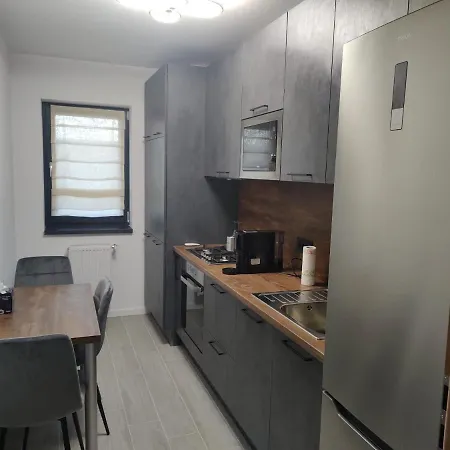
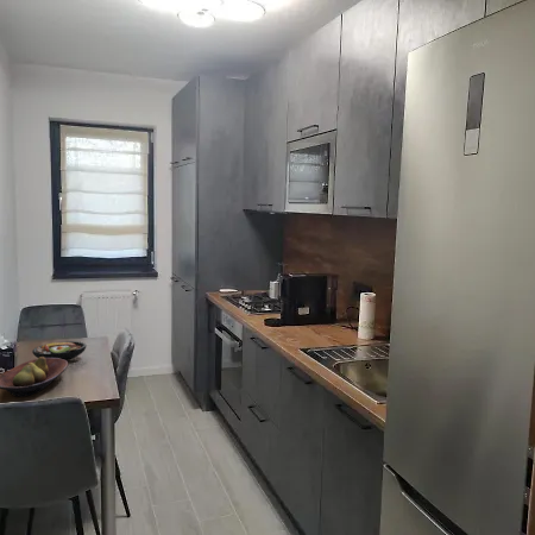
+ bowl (59, 352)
+ fruit bowl (33, 372)
